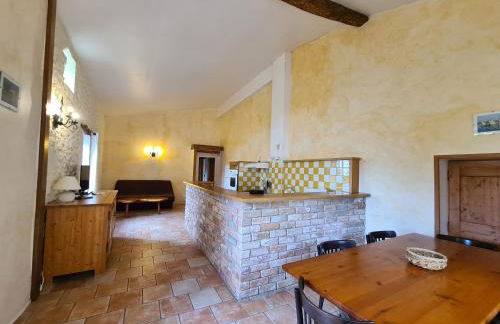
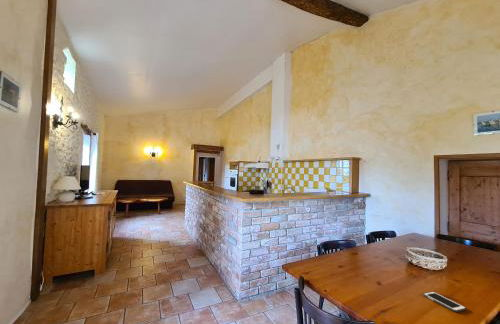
+ cell phone (443, 301)
